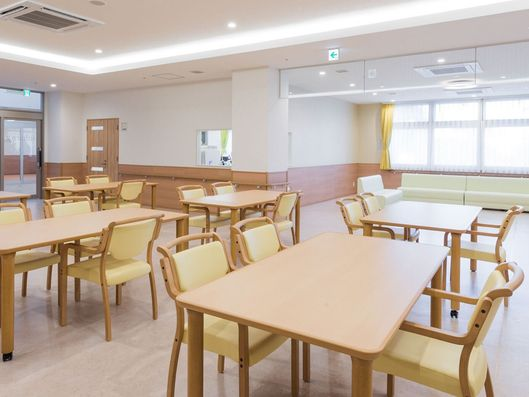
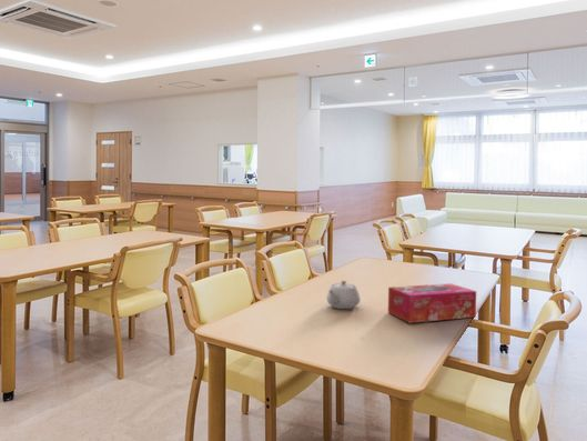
+ tissue box (431, 301)
+ teapot (342, 293)
